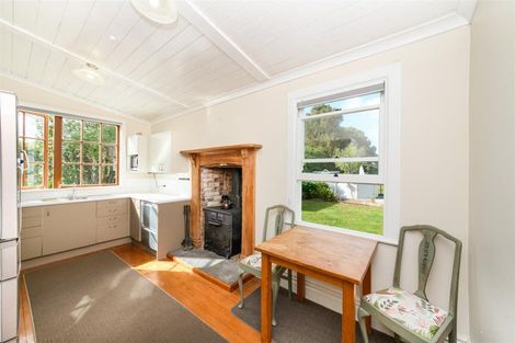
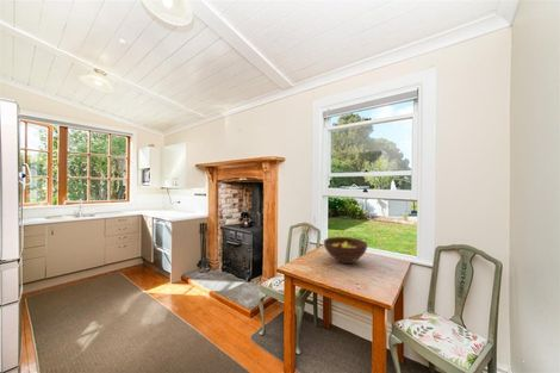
+ fruit bowl (344, 251)
